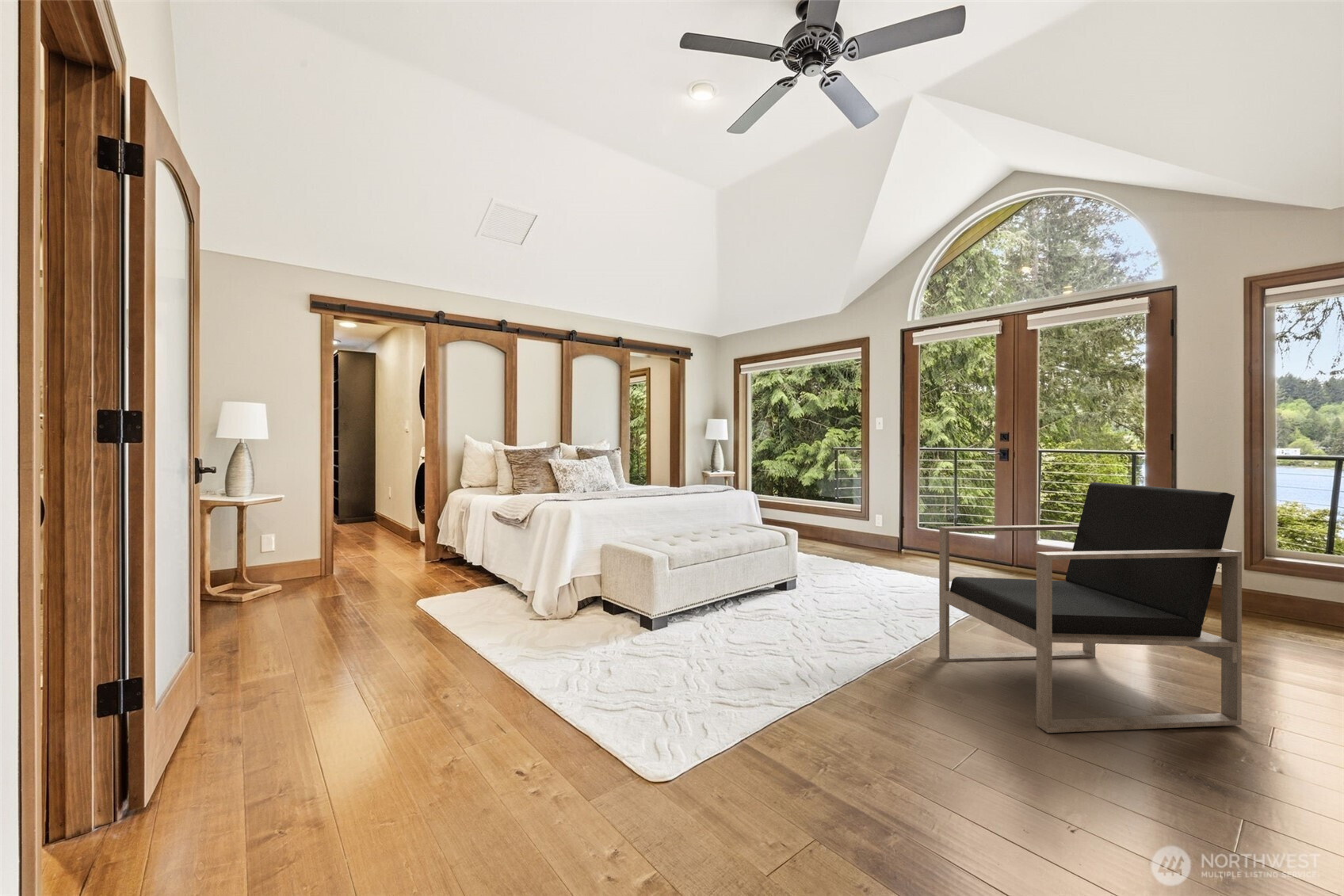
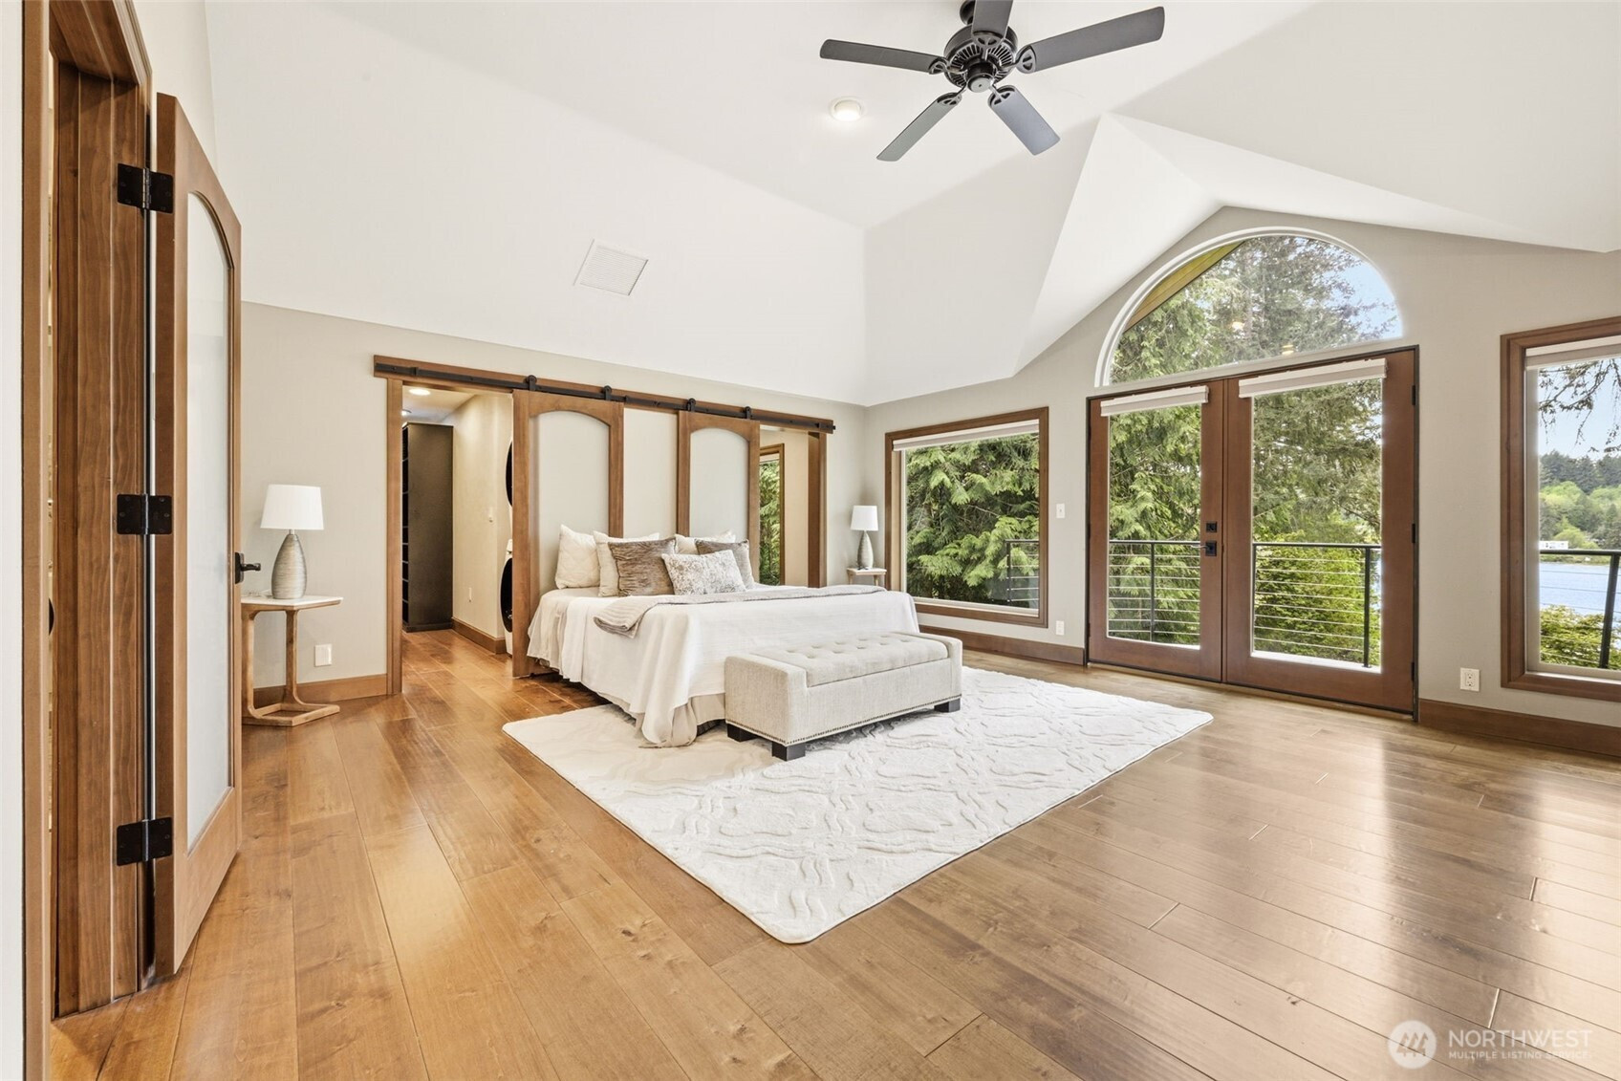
- armchair (1074, 587)
